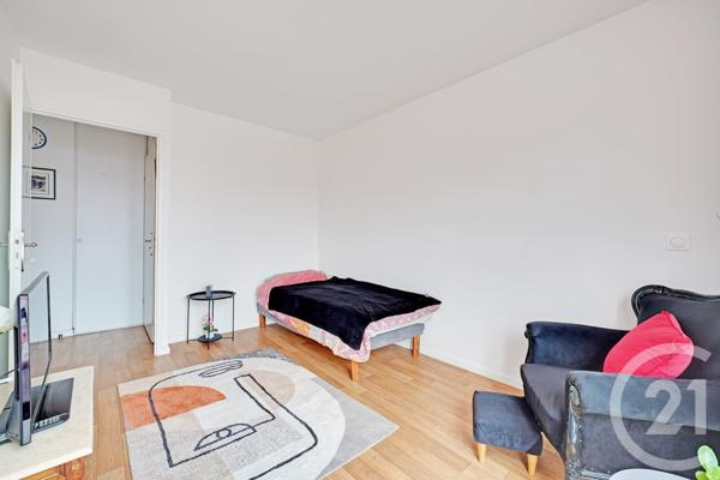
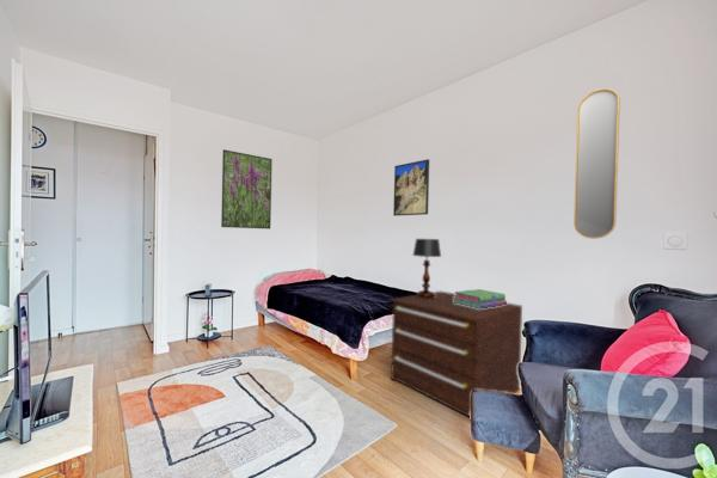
+ dresser (453, 343)
+ table lamp (425, 266)
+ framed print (410, 189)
+ home mirror (595, 164)
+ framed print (247, 191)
+ stack of books (479, 298)
